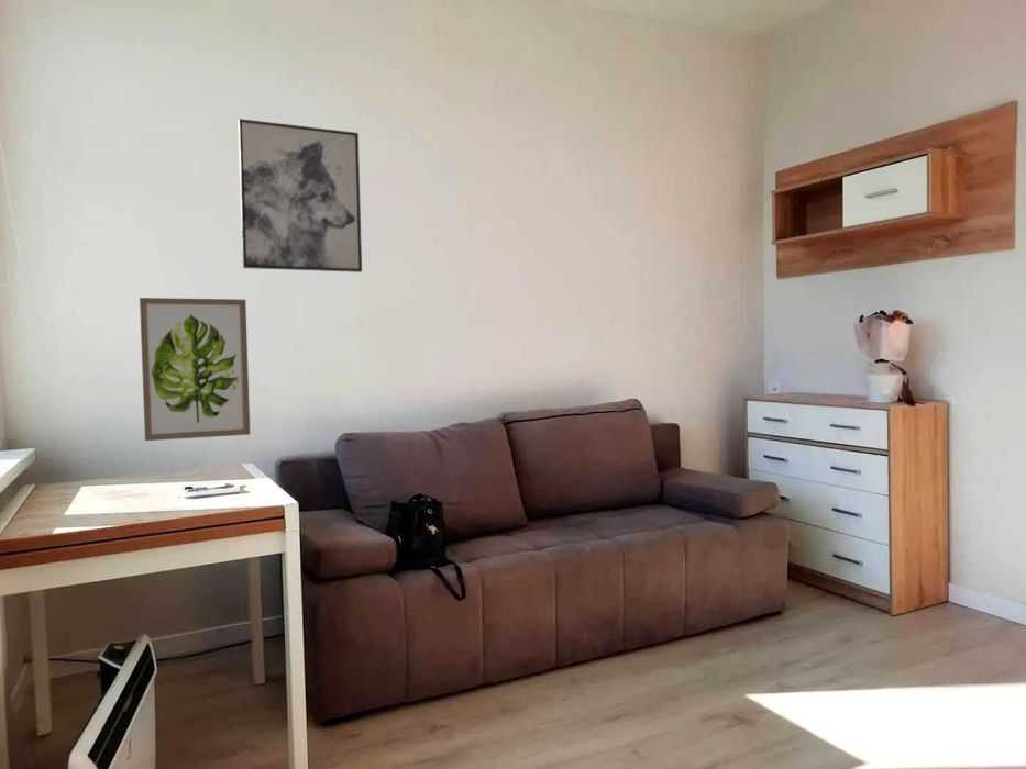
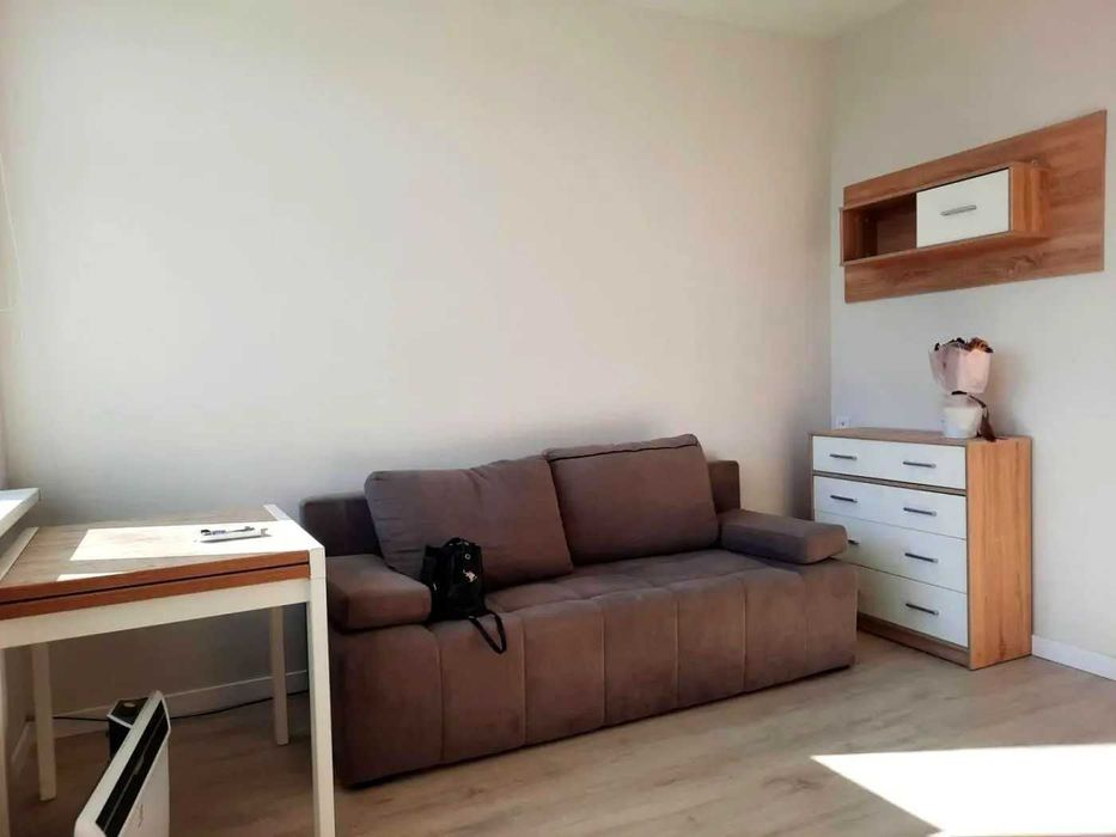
- wall art (301, 198)
- wall art (196, 368)
